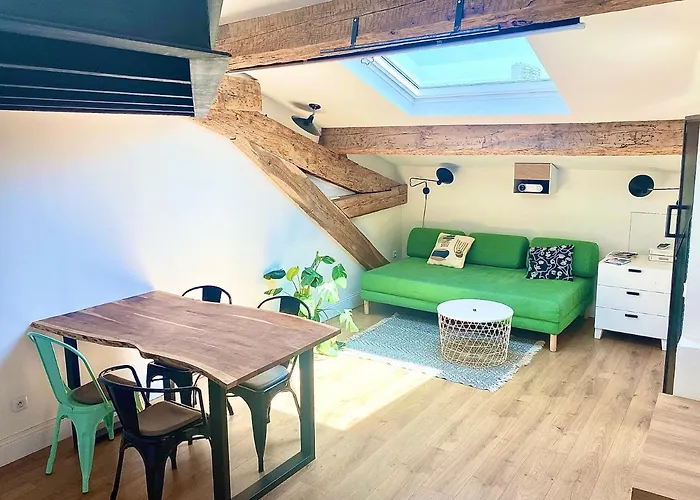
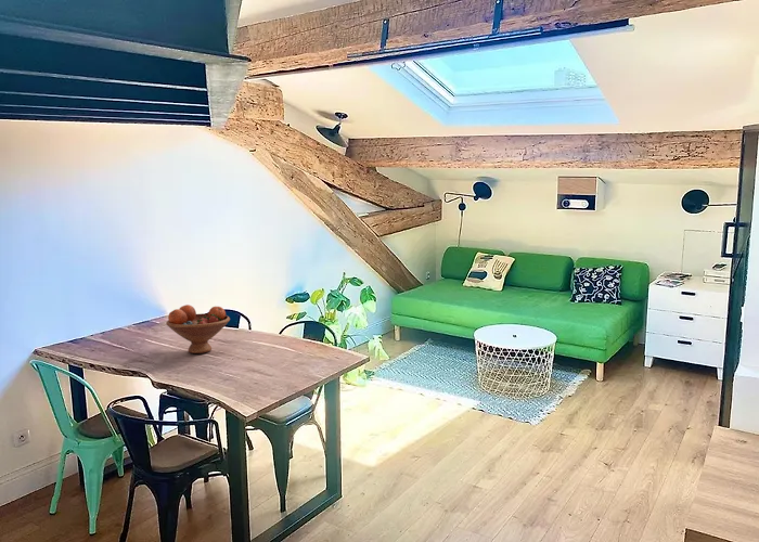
+ fruit bowl (198, 328)
